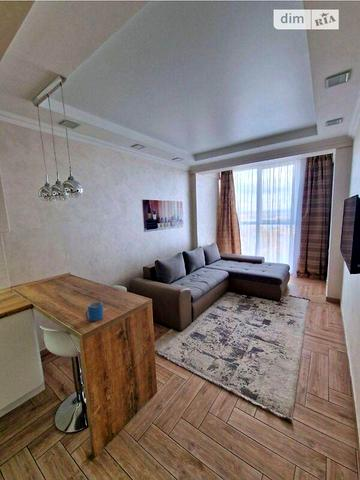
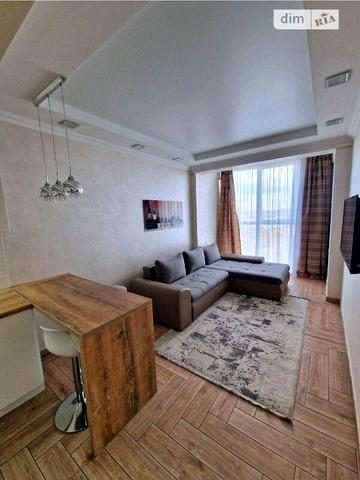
- mug (93, 312)
